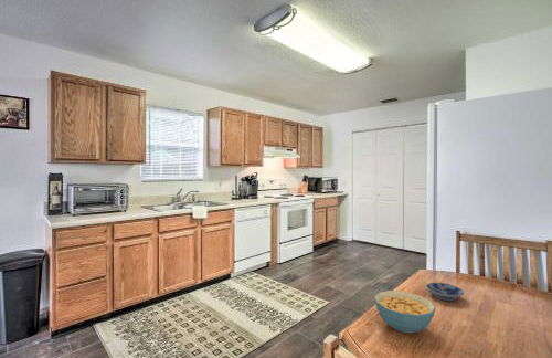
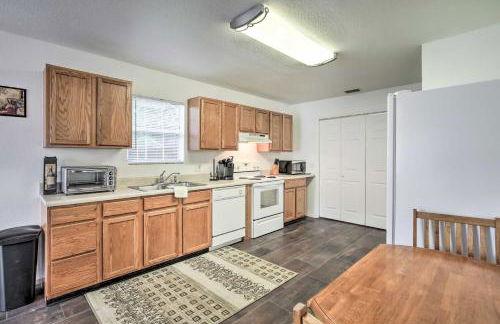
- cereal bowl (403, 315)
- bowl (444, 292)
